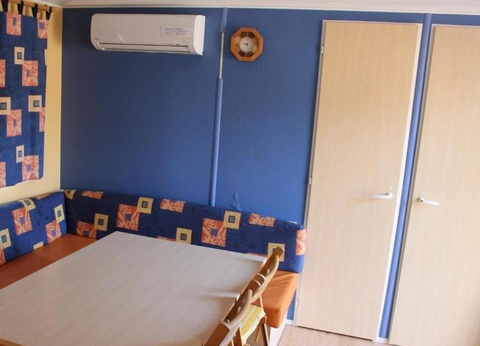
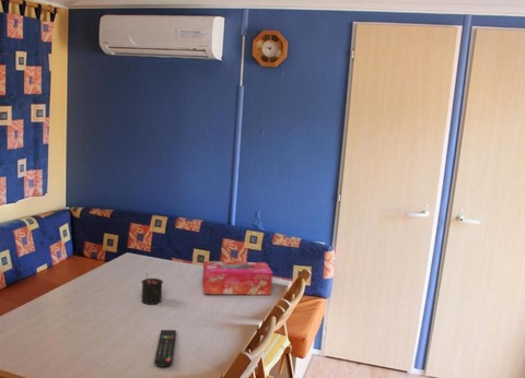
+ remote control (165, 346)
+ tissue box (236, 277)
+ candle (152, 286)
